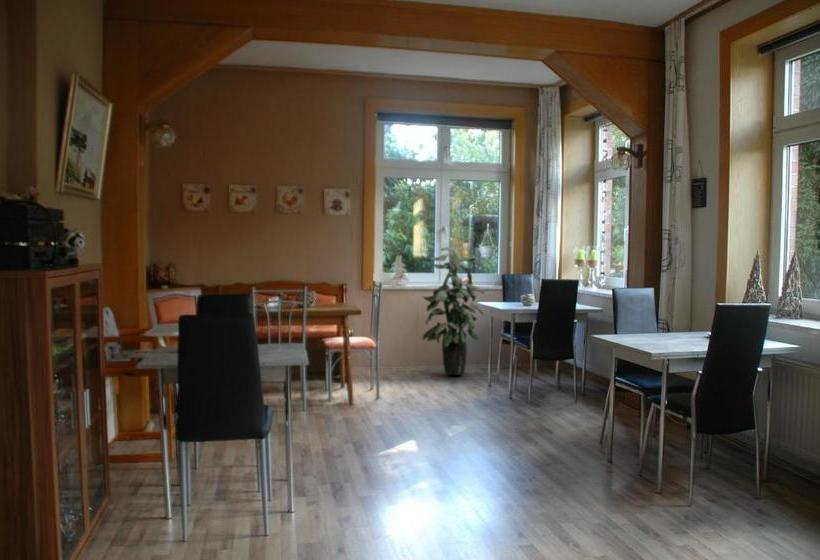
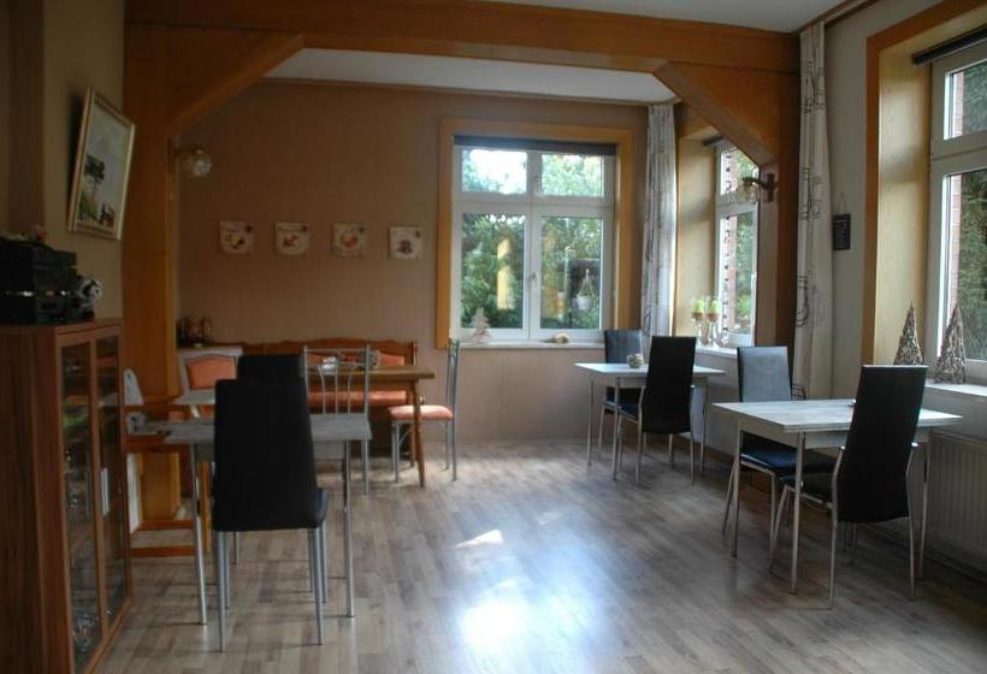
- indoor plant (451, 311)
